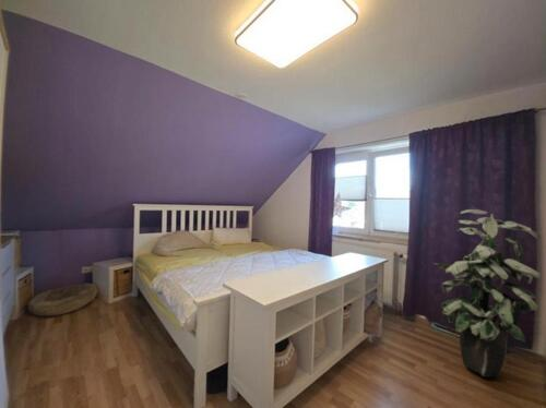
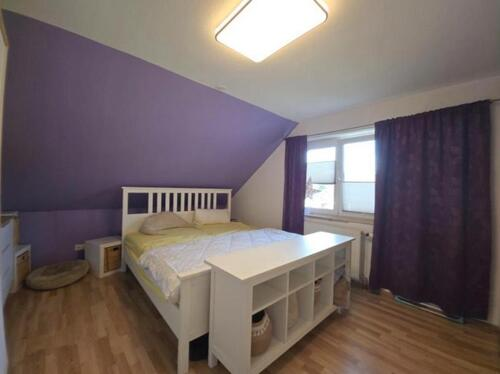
- indoor plant (480, 287)
